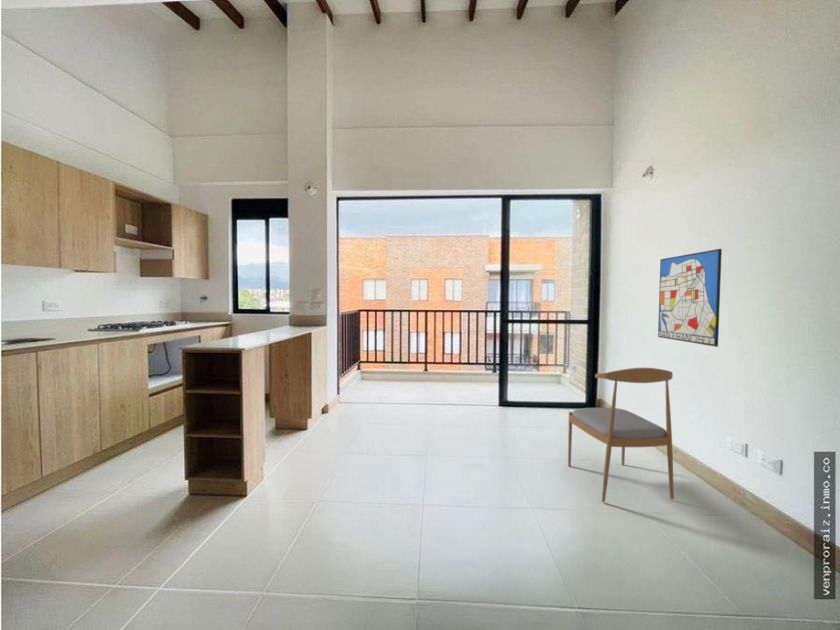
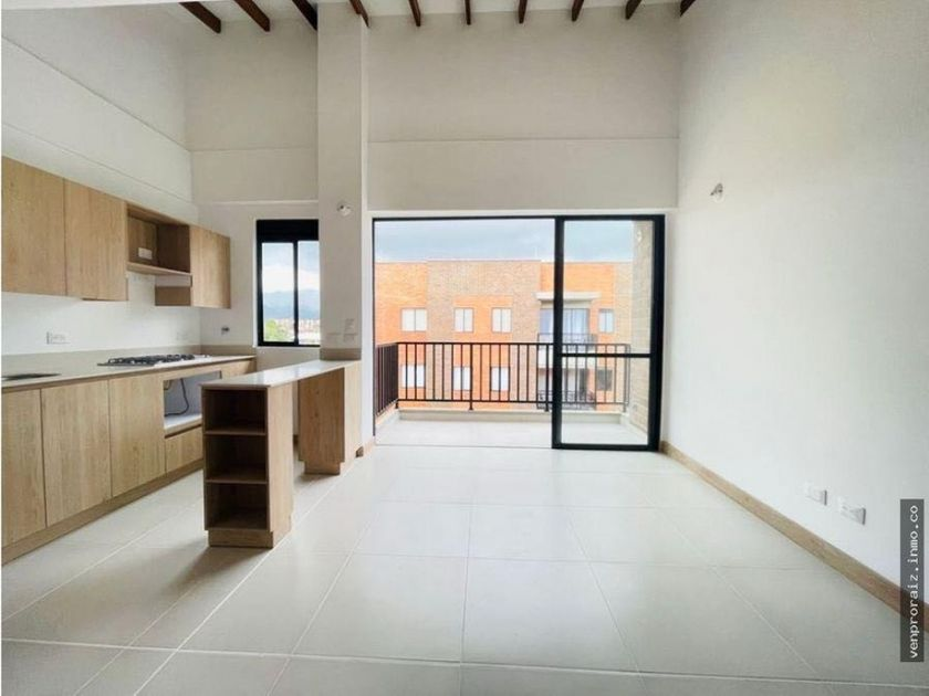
- wall art (685, 298)
- dining chair (616, 421)
